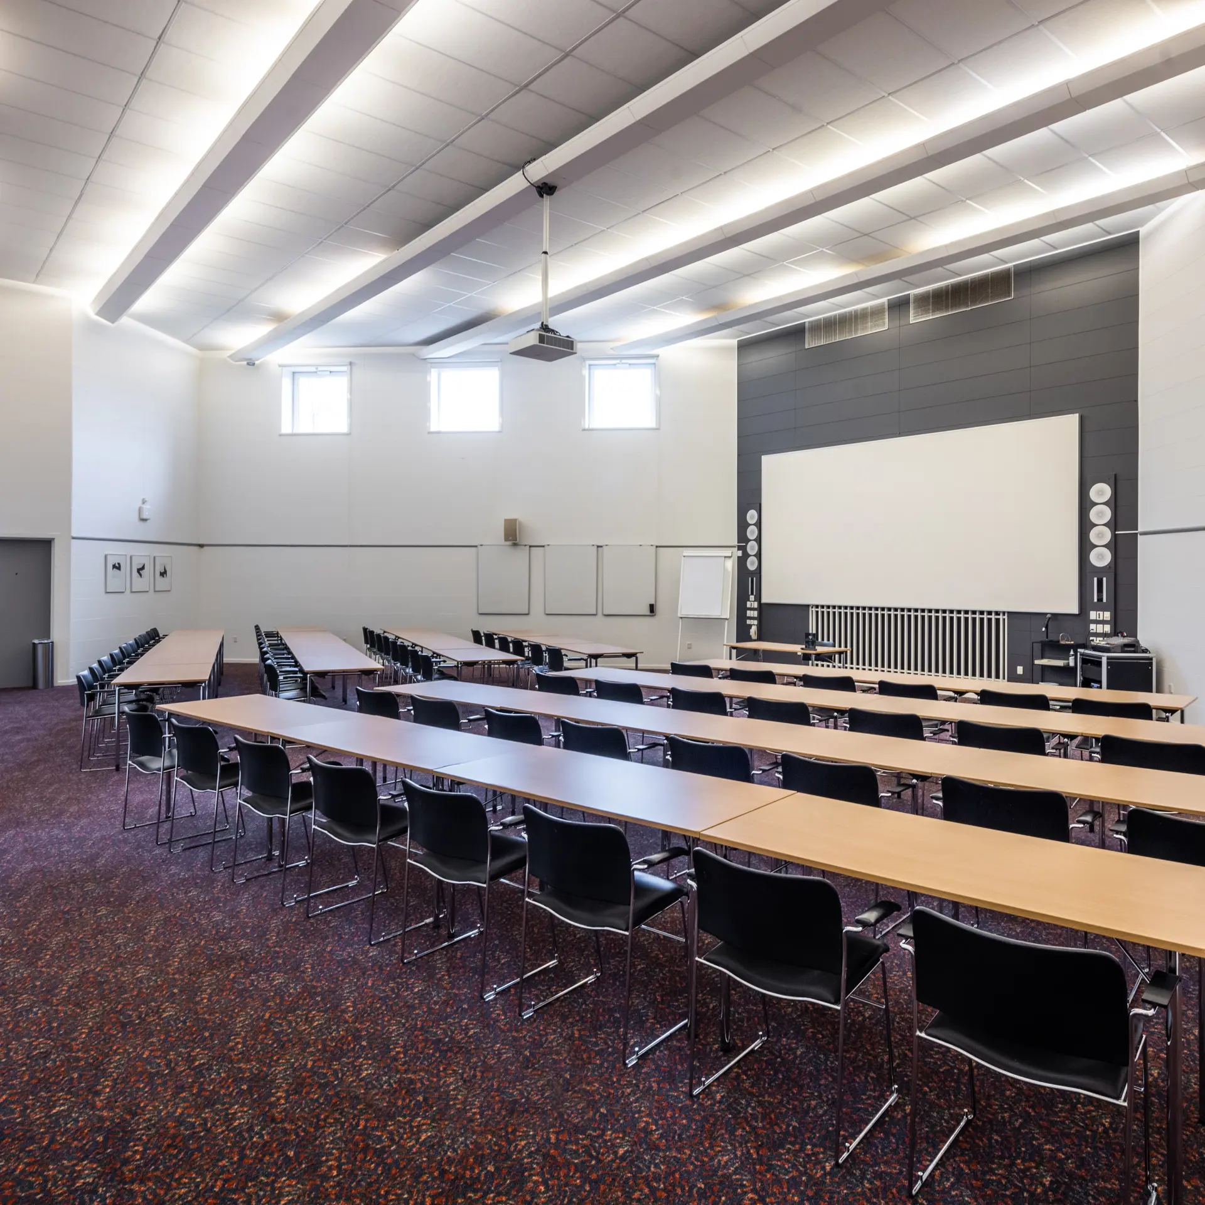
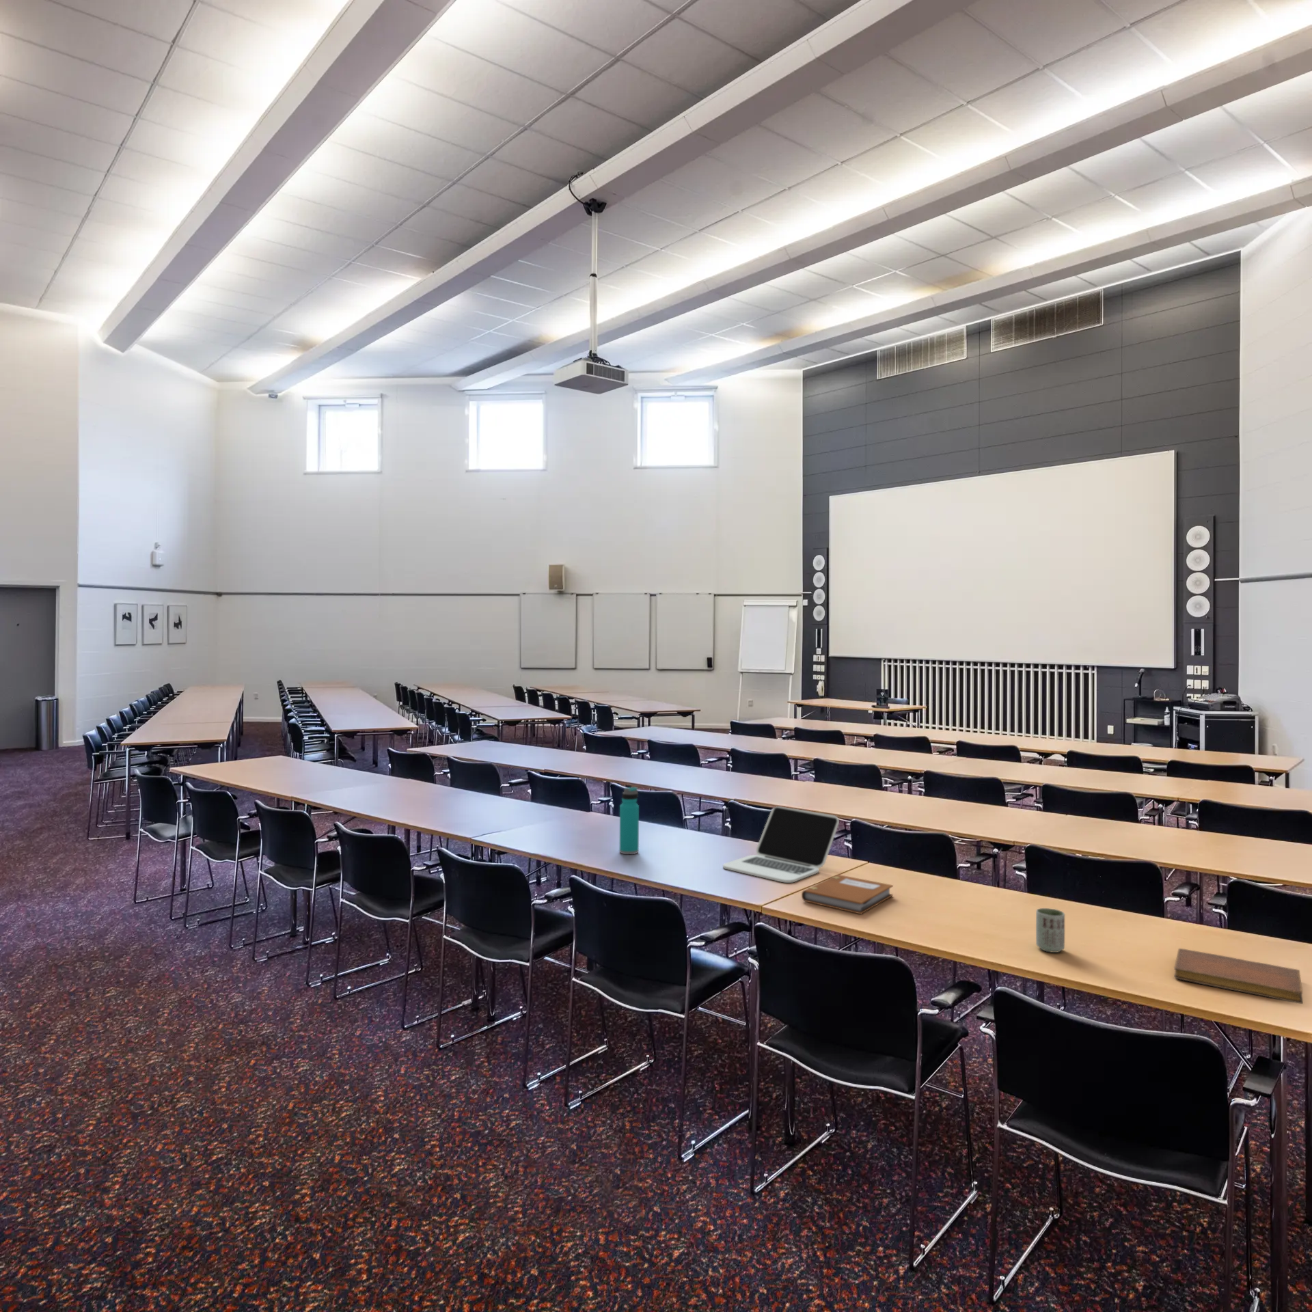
+ cup (1050, 930)
+ notebook (1236, 973)
+ notebook (848, 891)
+ water bottle (628, 819)
+ laptop (781, 841)
